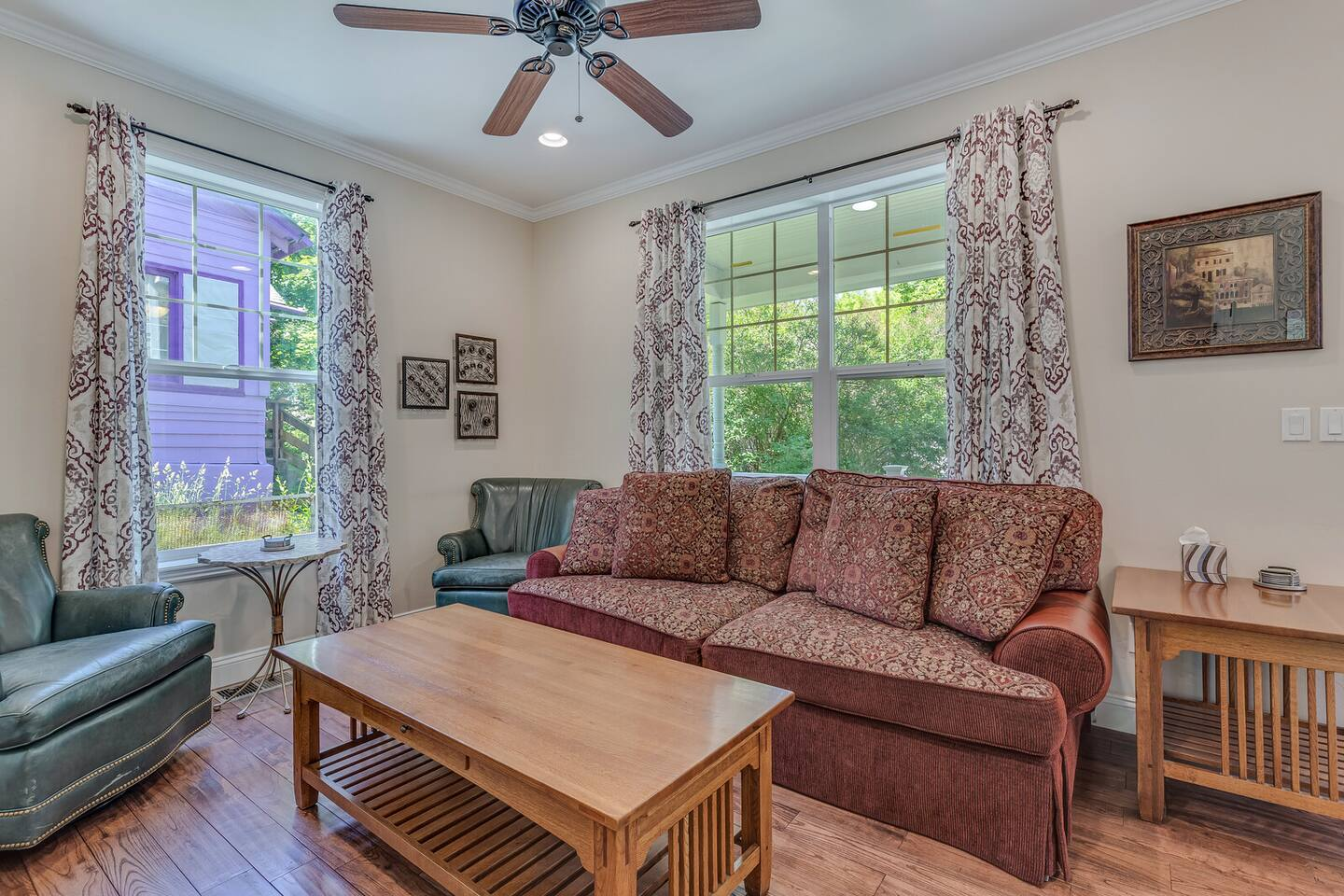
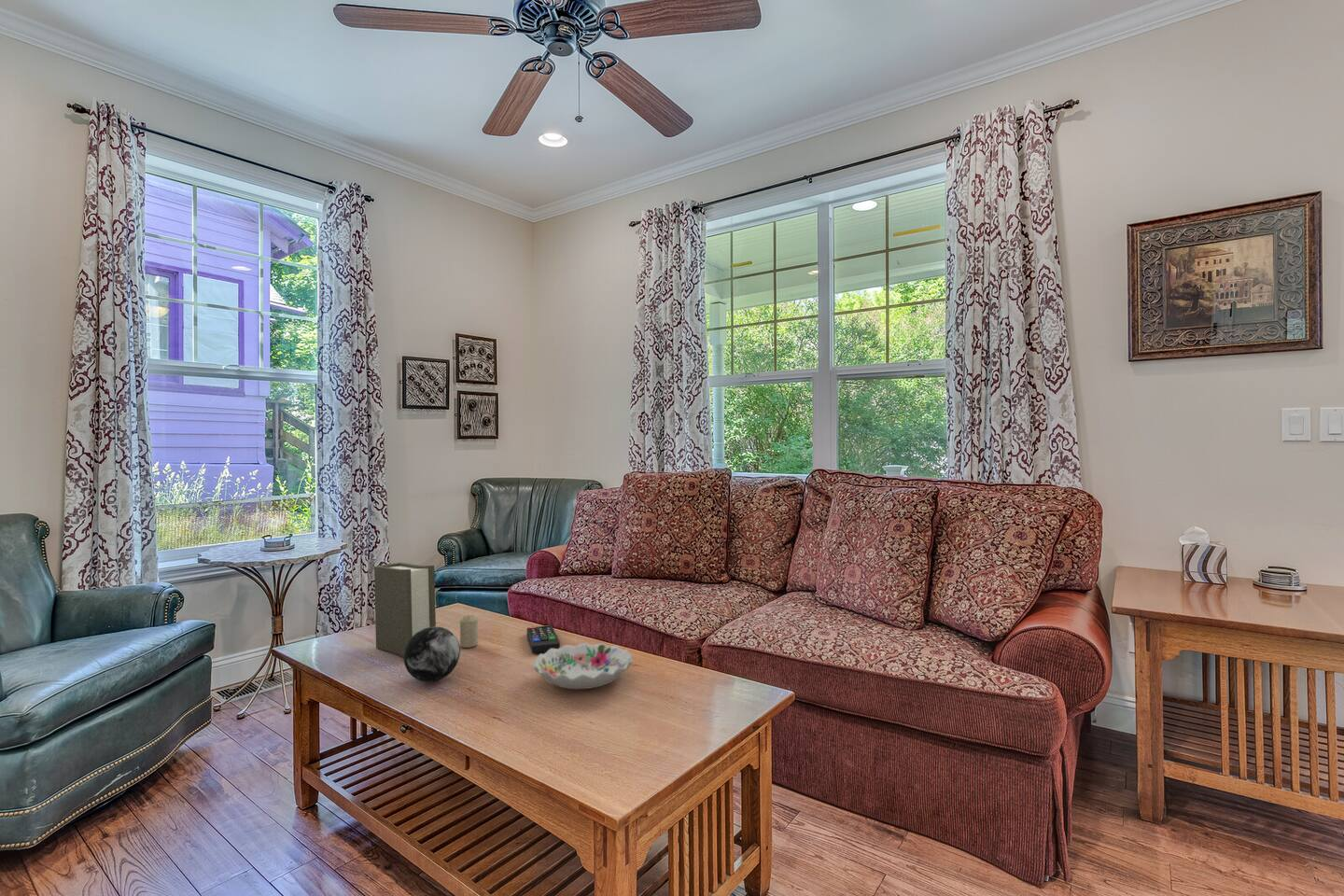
+ candle (469, 630)
+ remote control (542, 637)
+ decorative bowl (583, 668)
+ decorative orb (432, 653)
+ book (404, 607)
